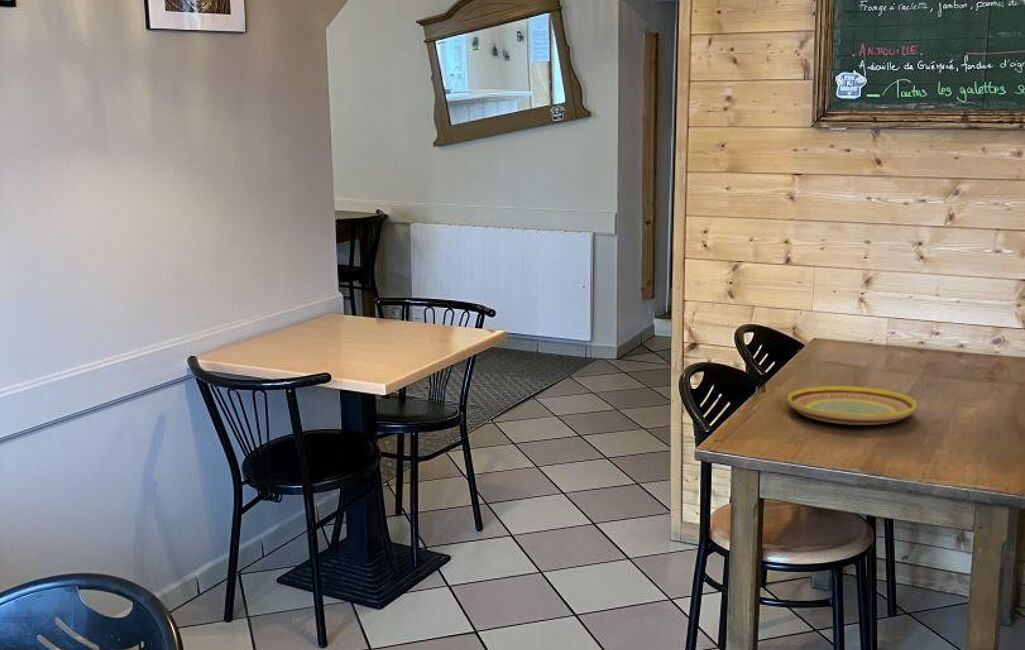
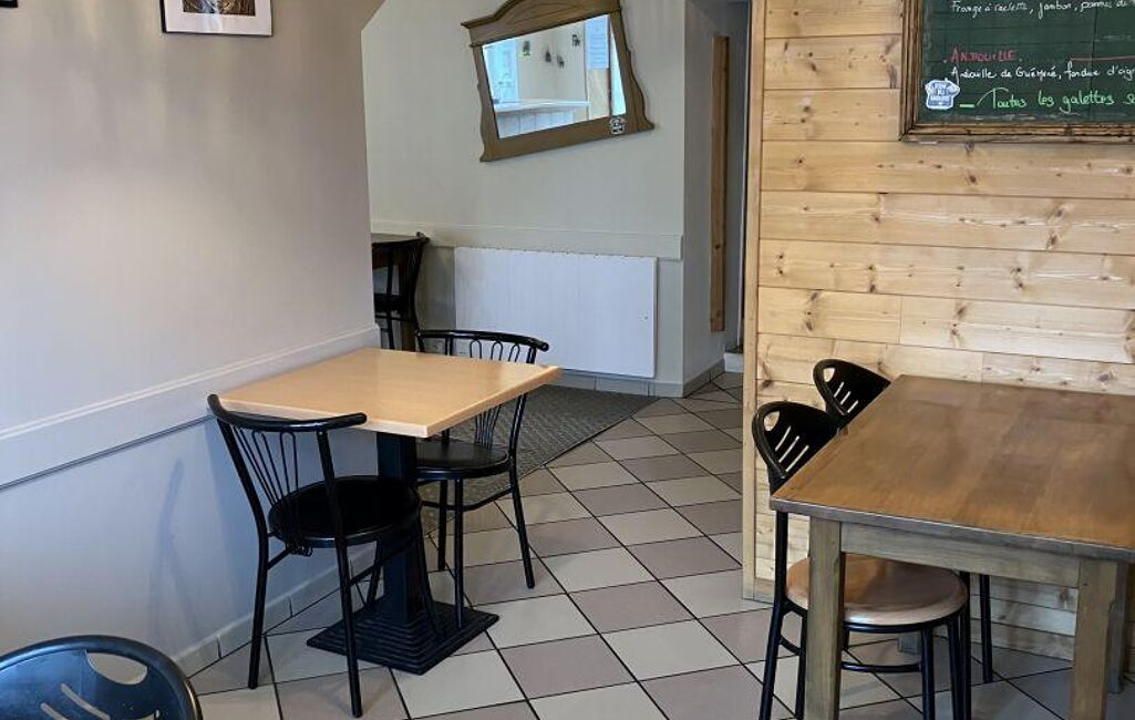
- plate (850, 407)
